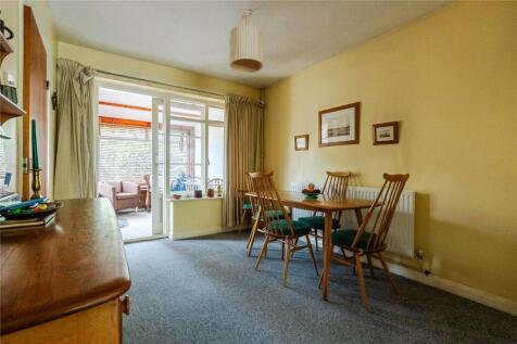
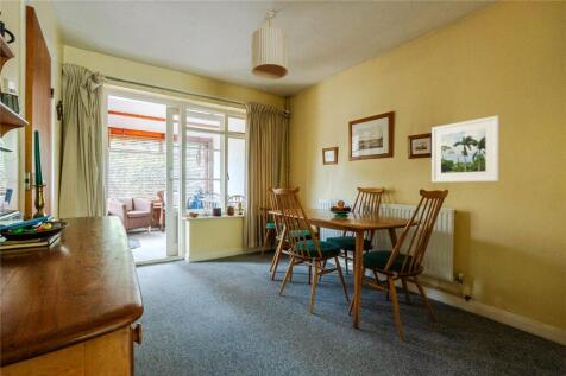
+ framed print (461, 152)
